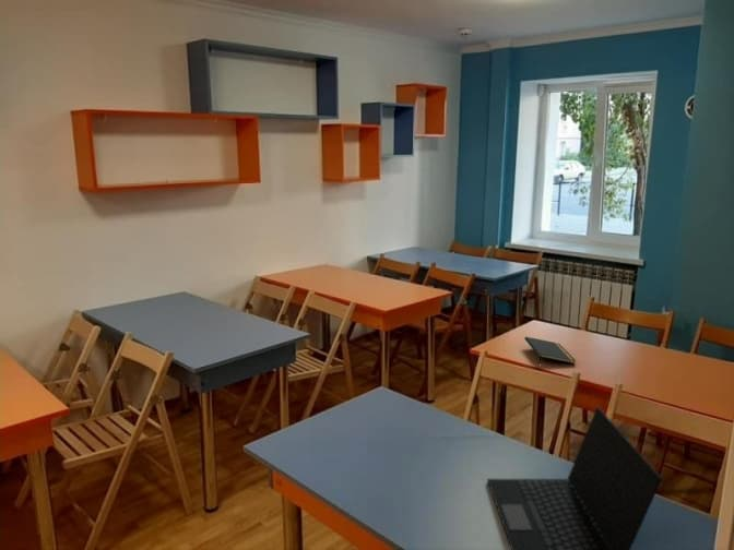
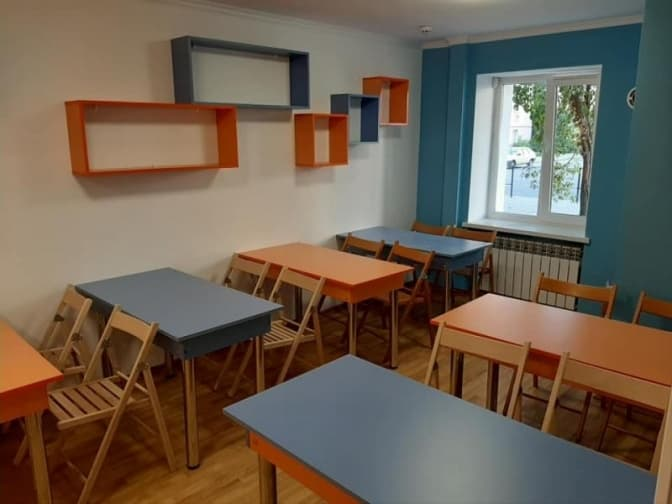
- laptop (563, 480)
- notepad (548, 349)
